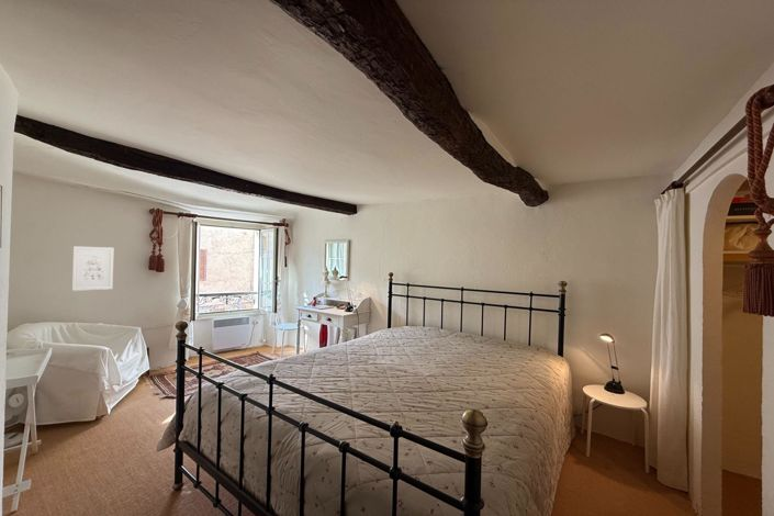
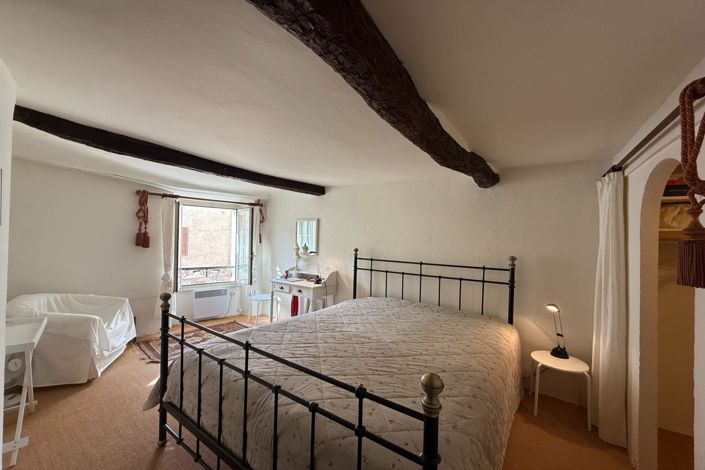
- wall art (93, 268)
